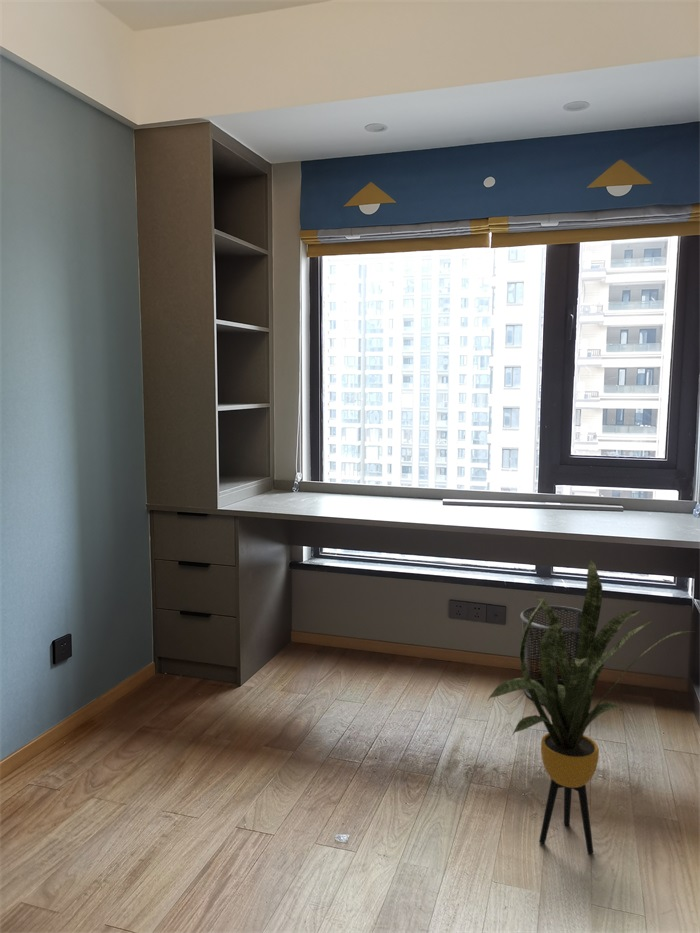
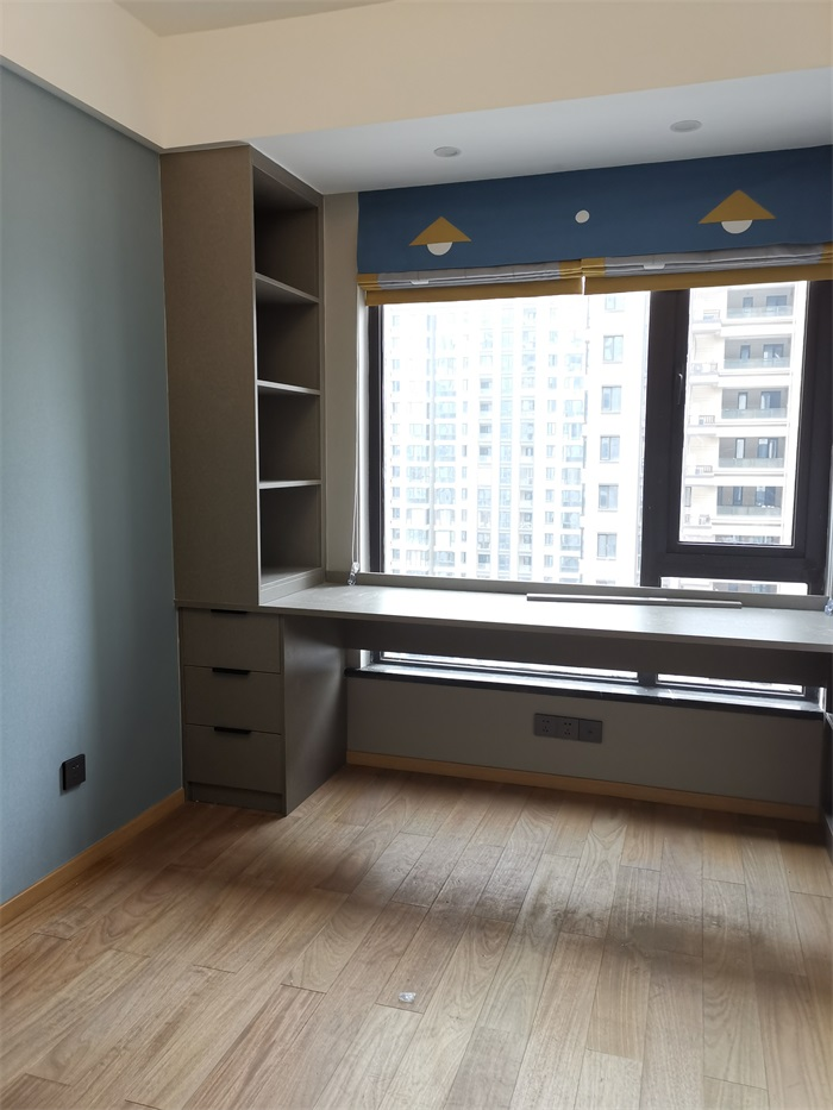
- house plant (584, 712)
- waste bin (555, 655)
